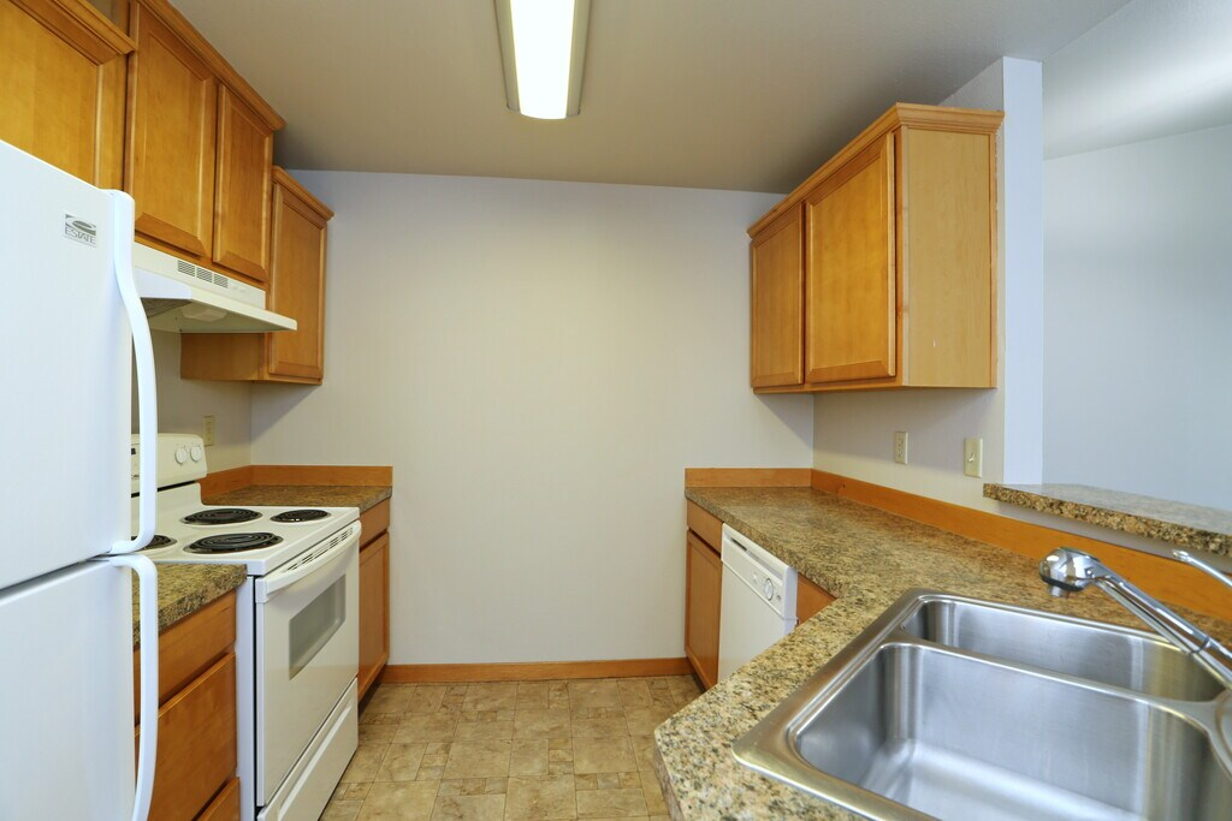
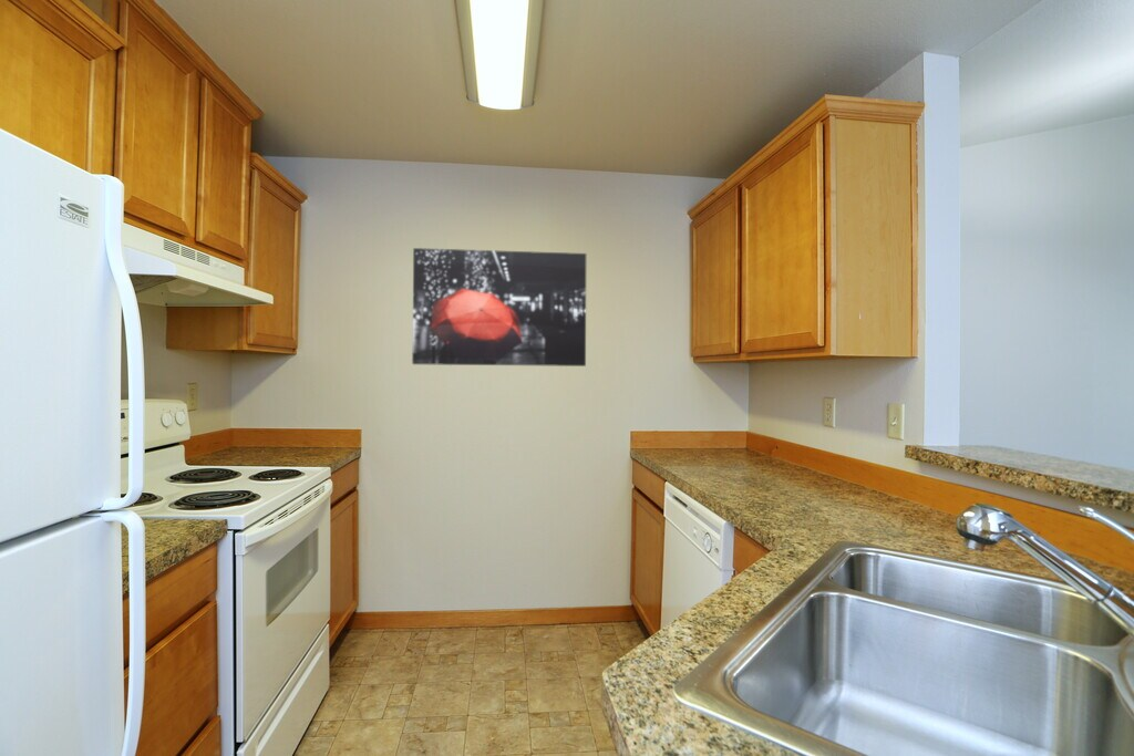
+ wall art (501, 308)
